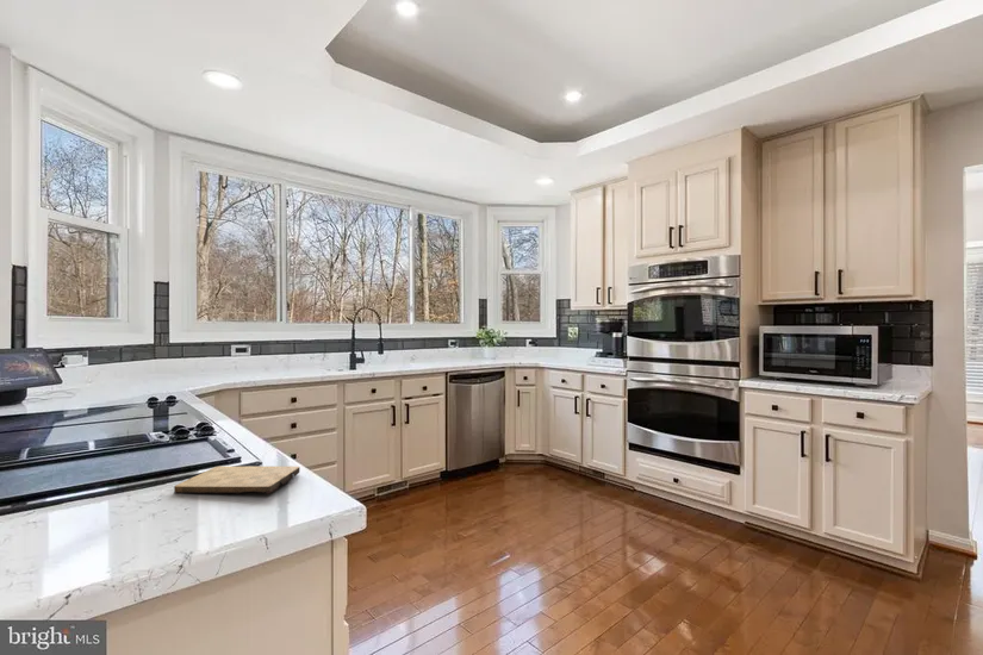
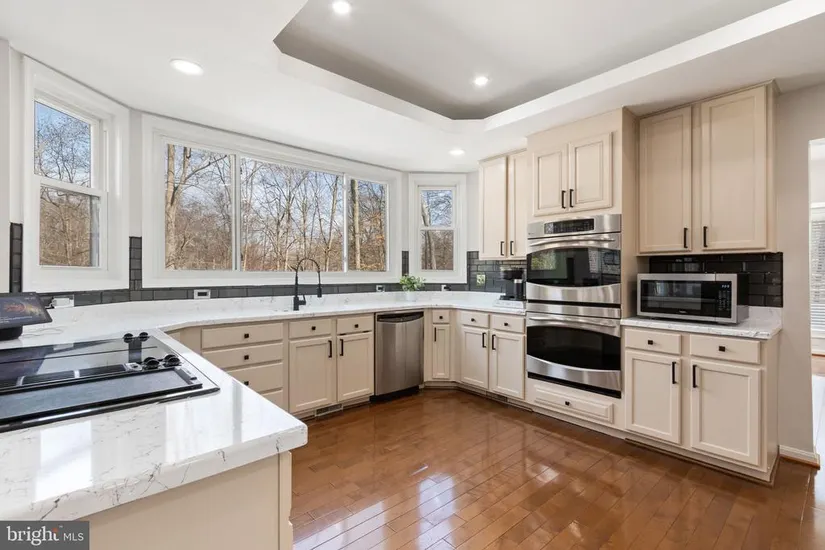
- cutting board (241, 478)
